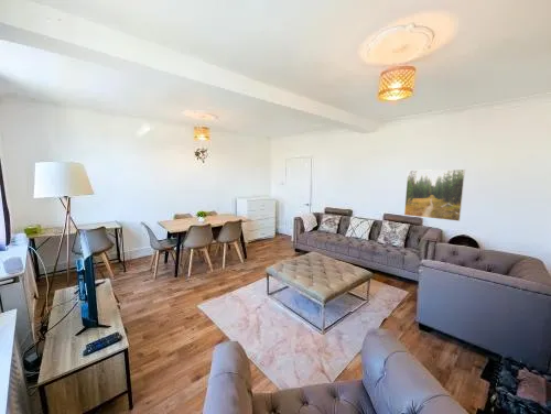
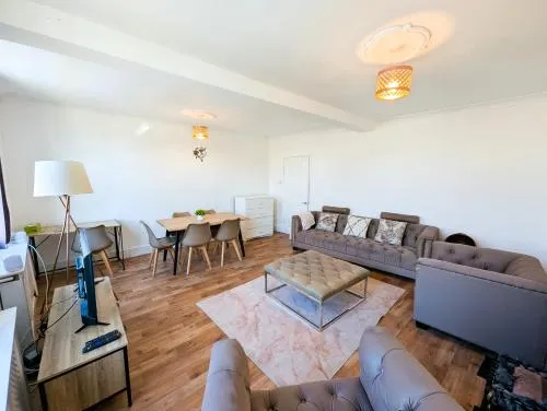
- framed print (432, 194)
